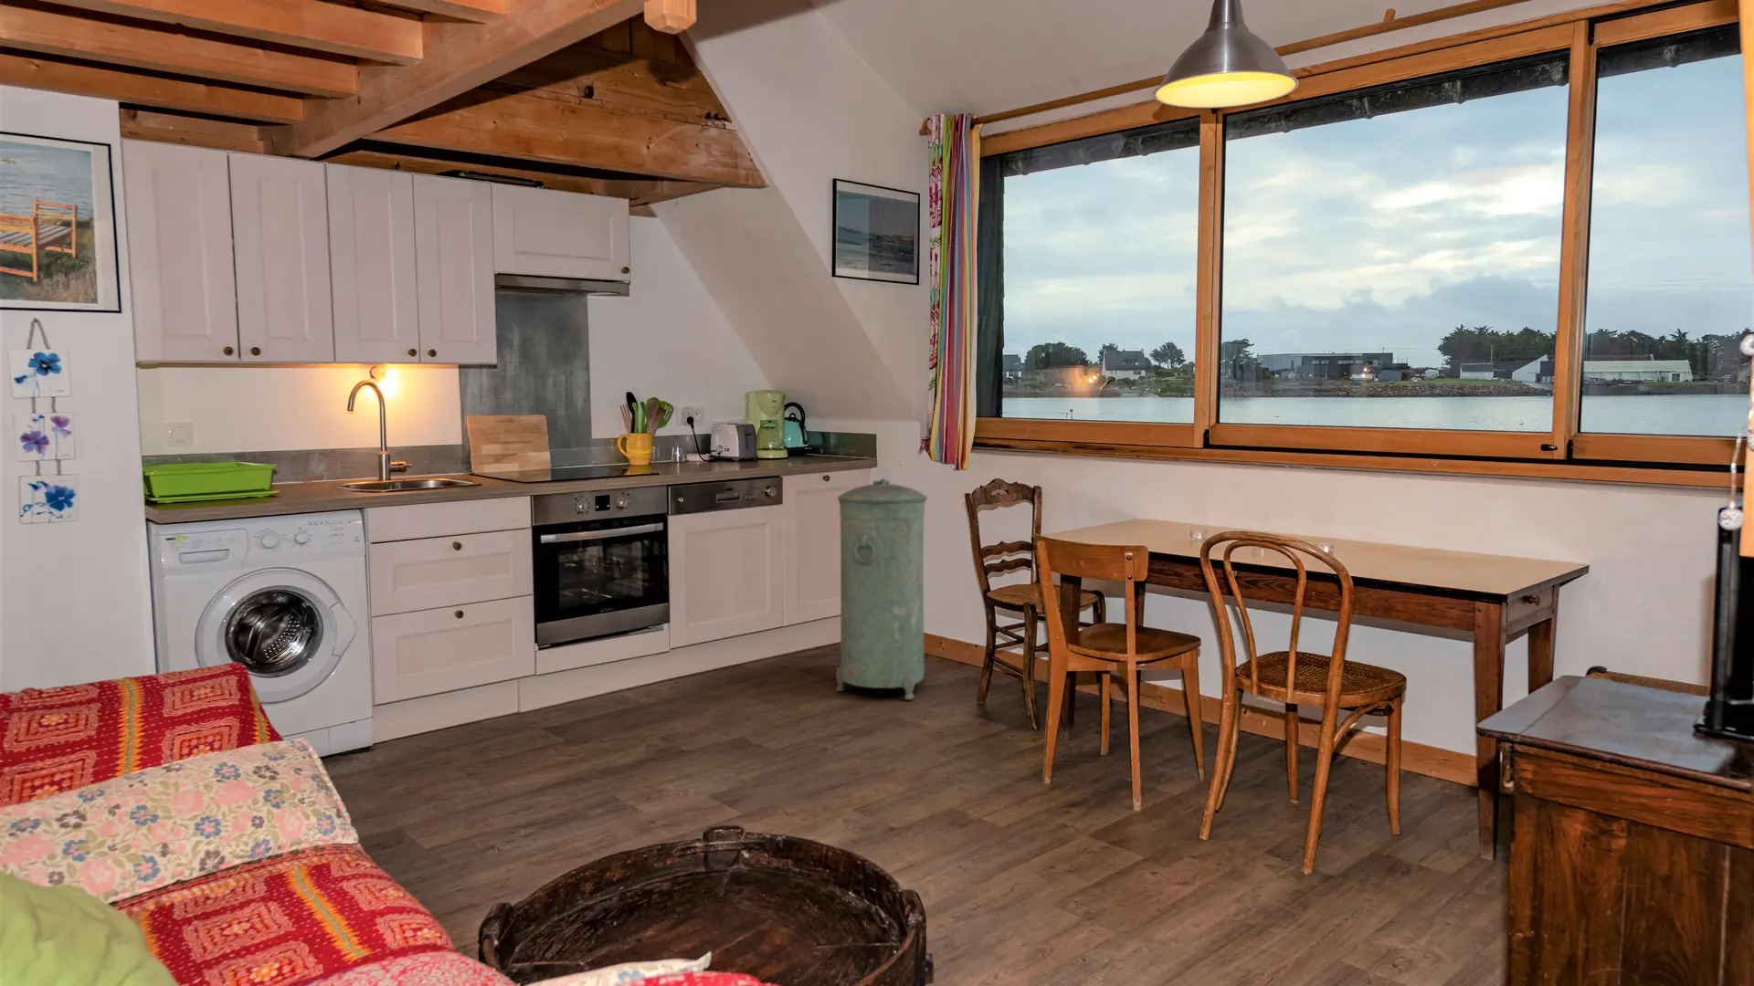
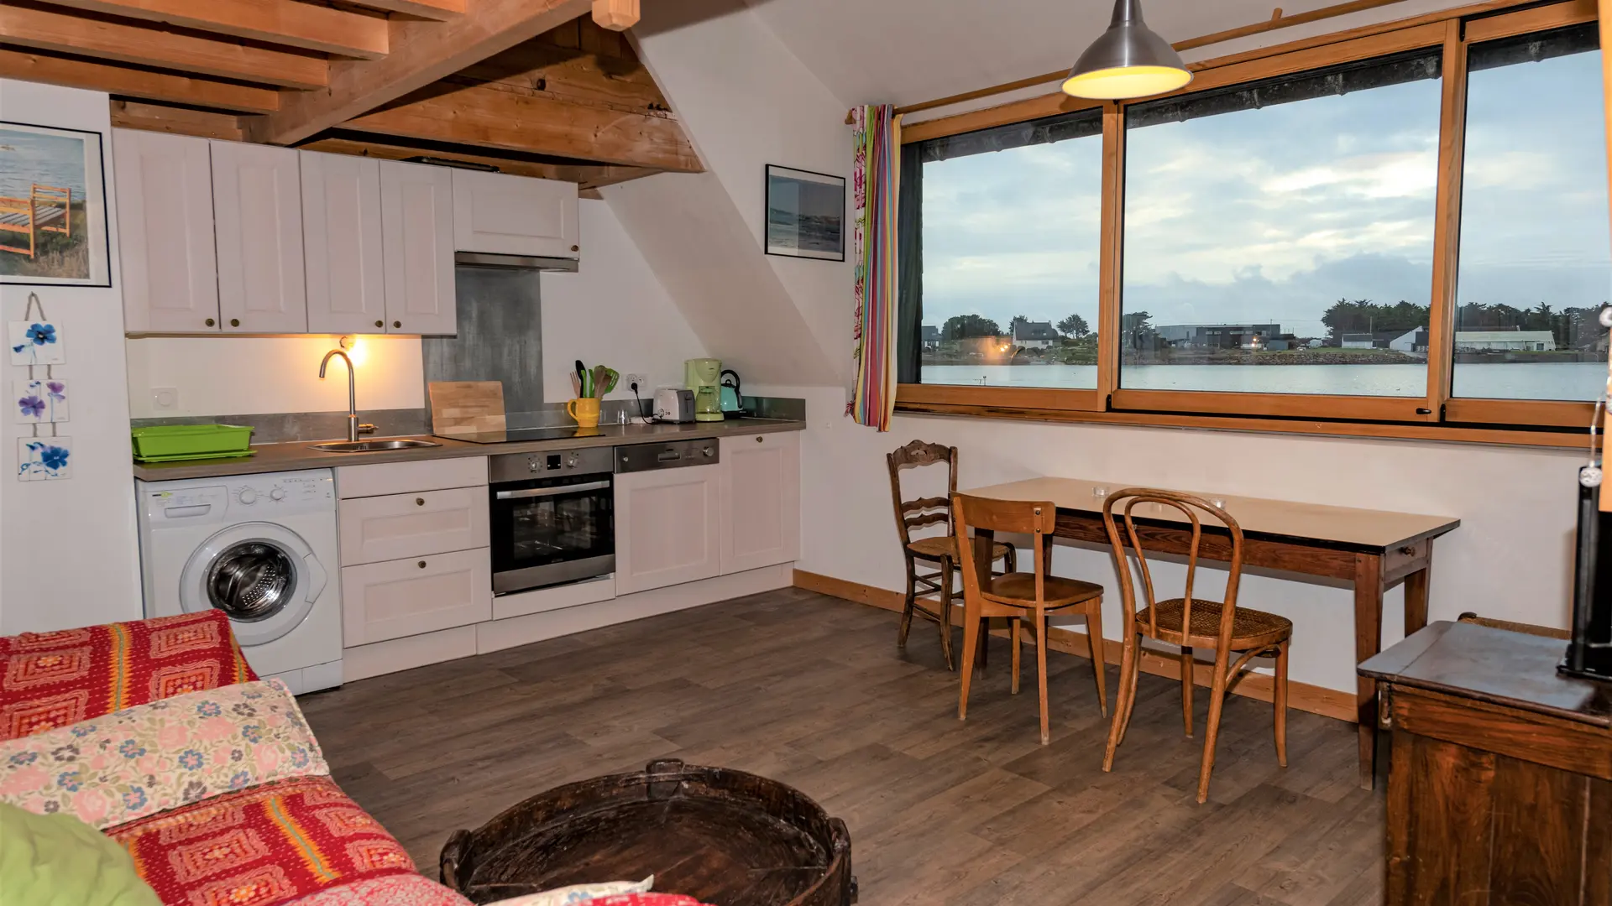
- trash can (883, 584)
